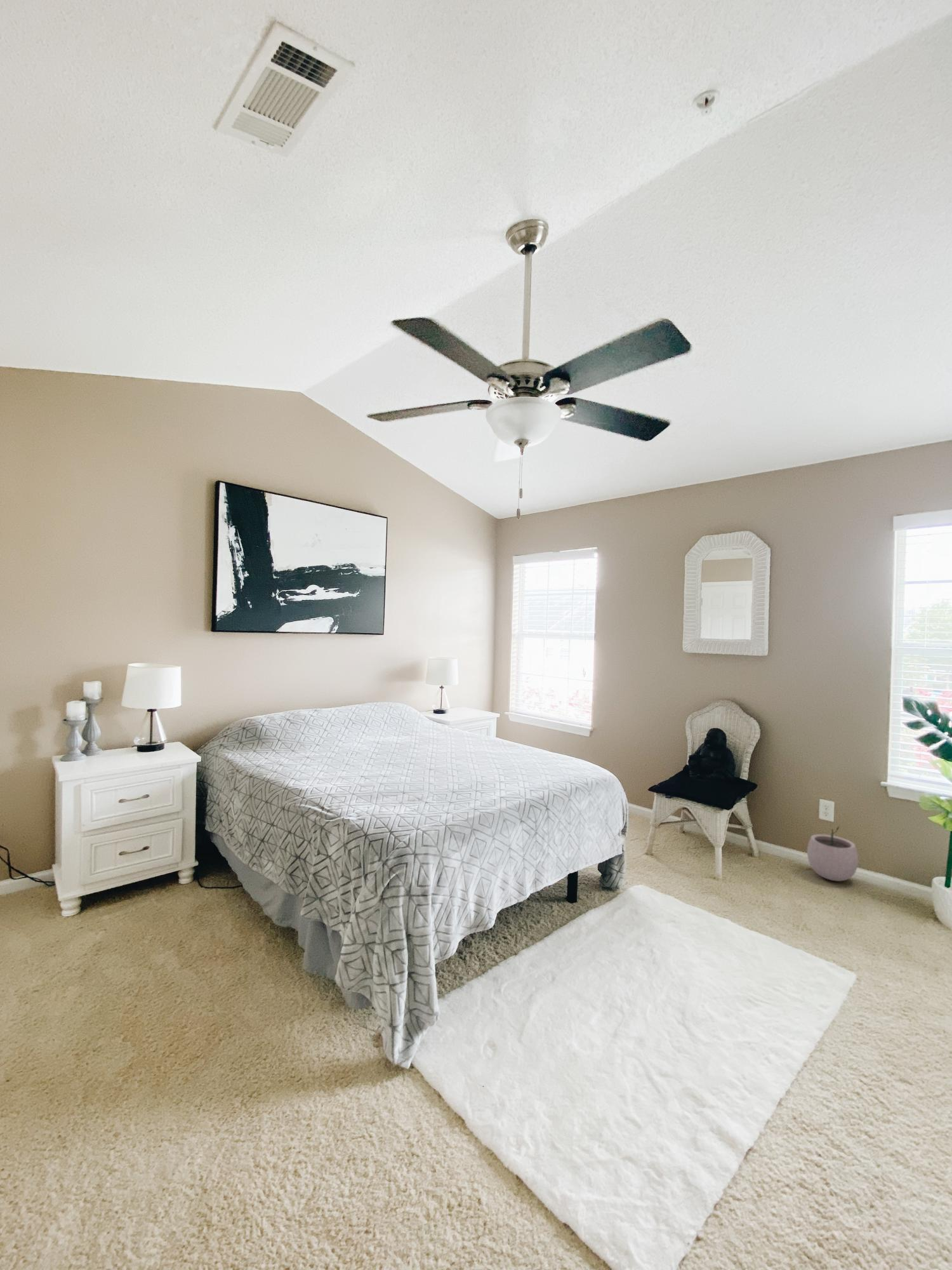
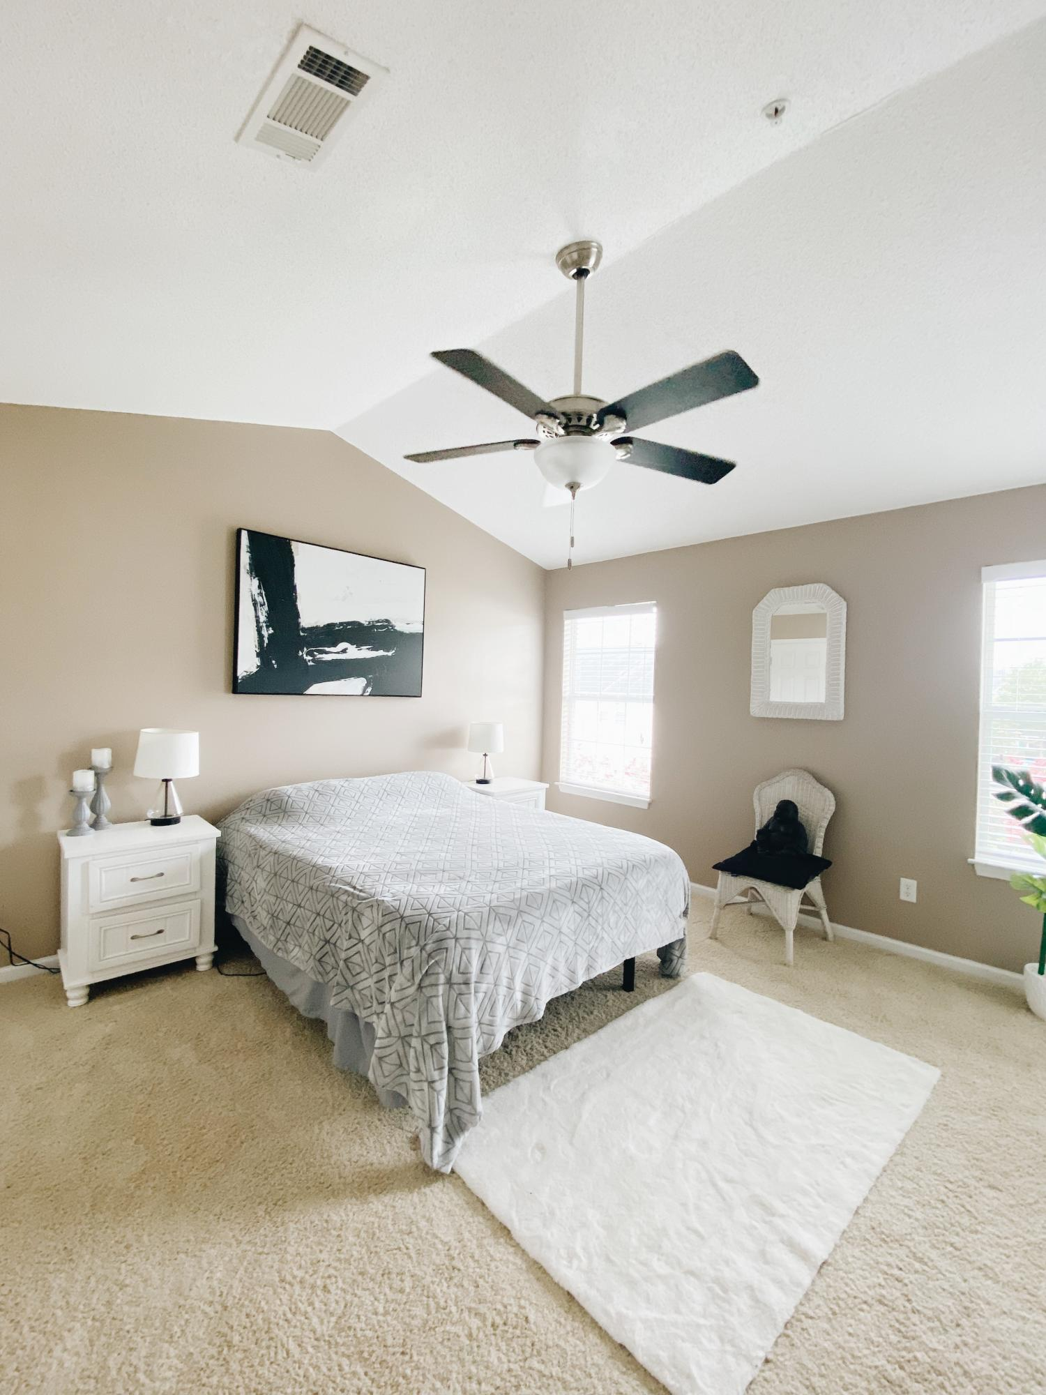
- plant pot (832, 851)
